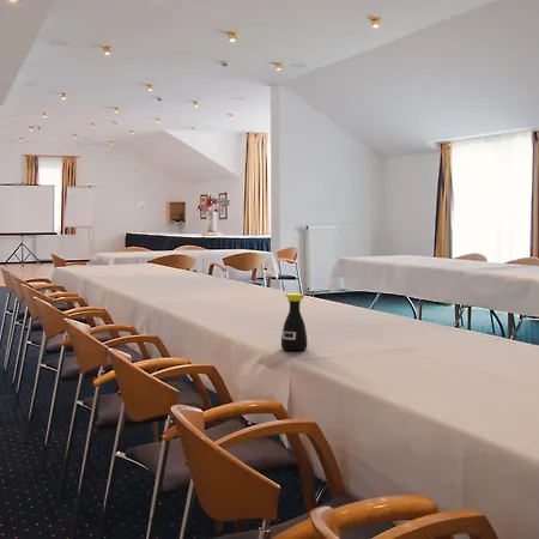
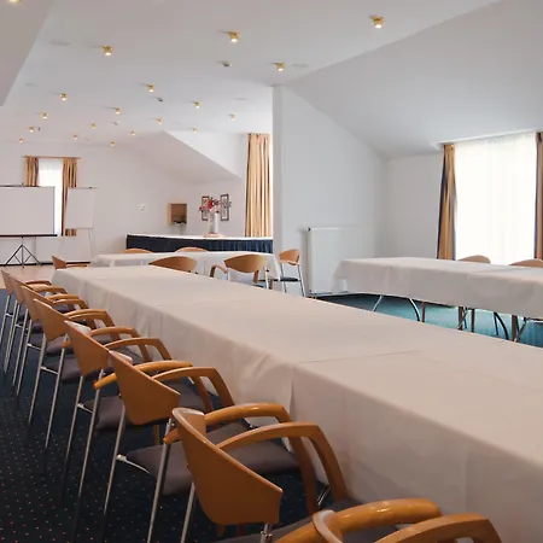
- bottle (293, 321)
